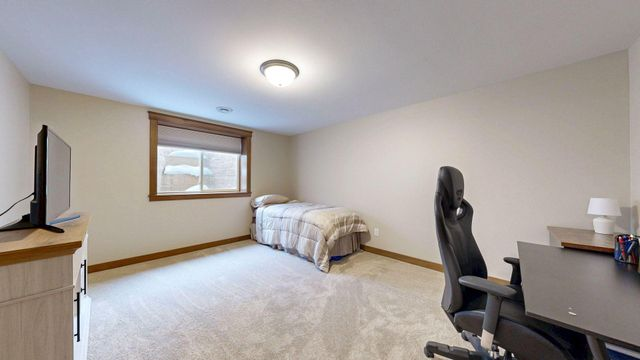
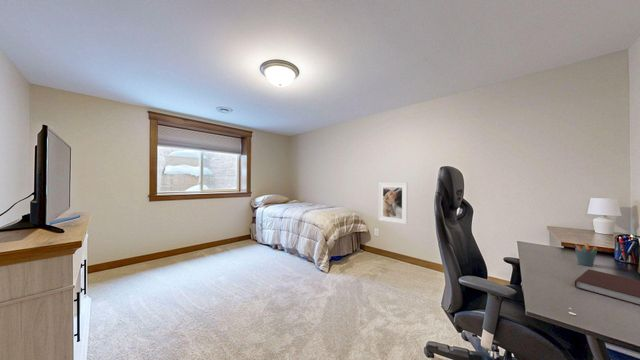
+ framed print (392, 202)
+ notebook (614, 285)
+ pen holder (585, 253)
